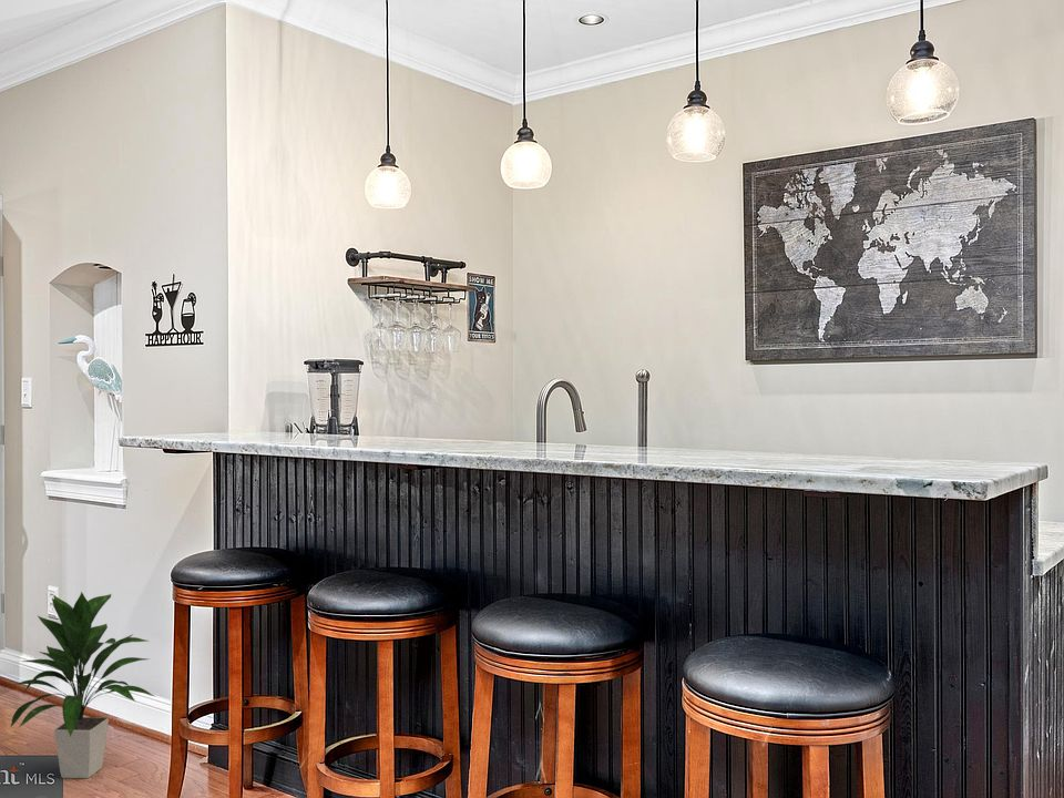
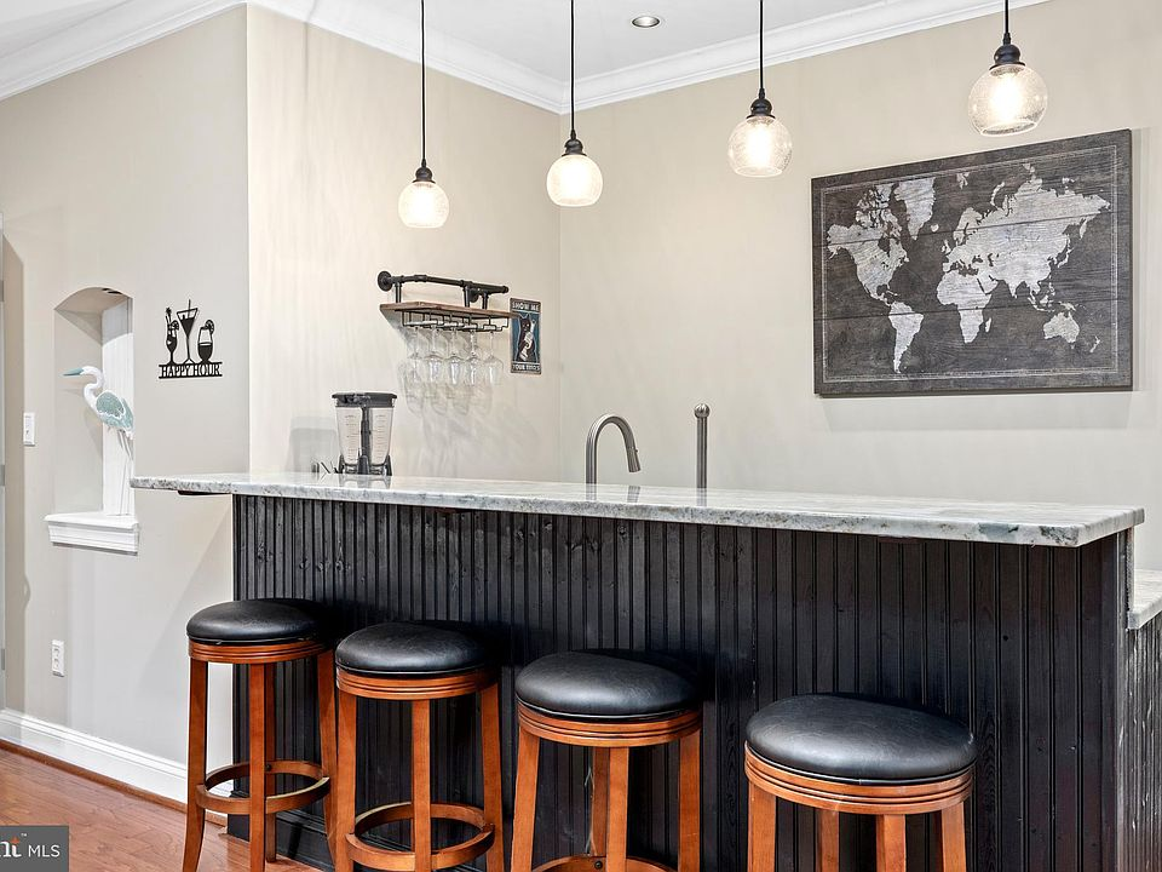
- indoor plant (78, 678)
